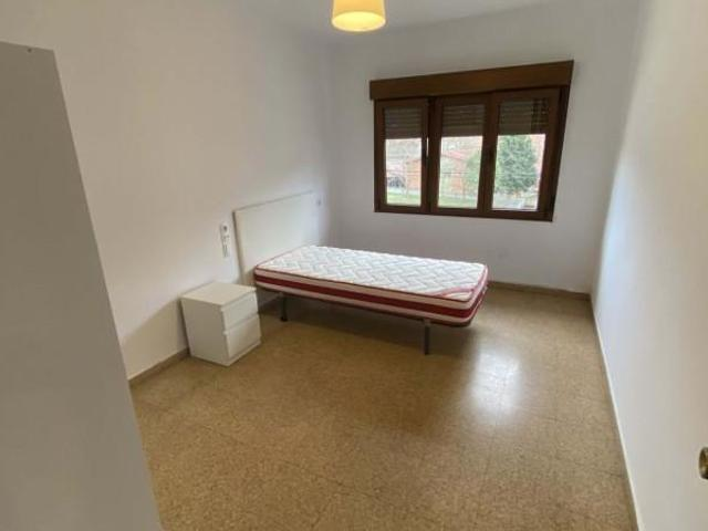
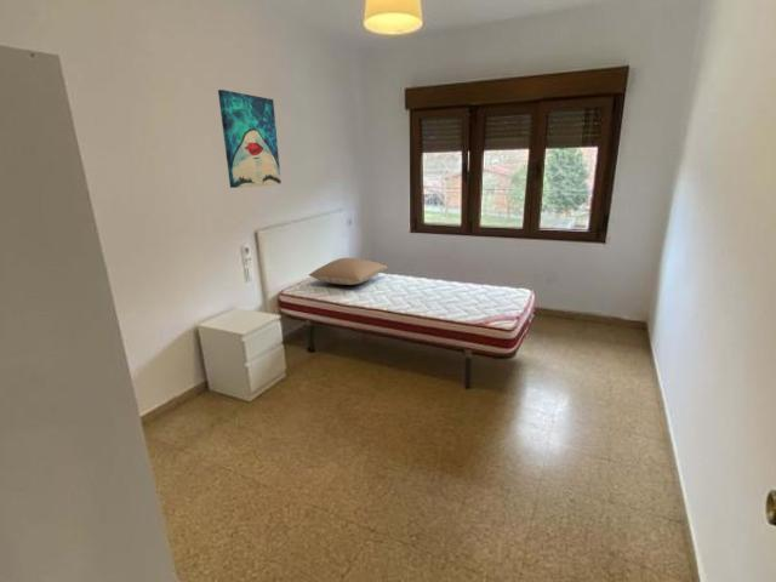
+ pillow (349, 270)
+ wall art (252, 142)
